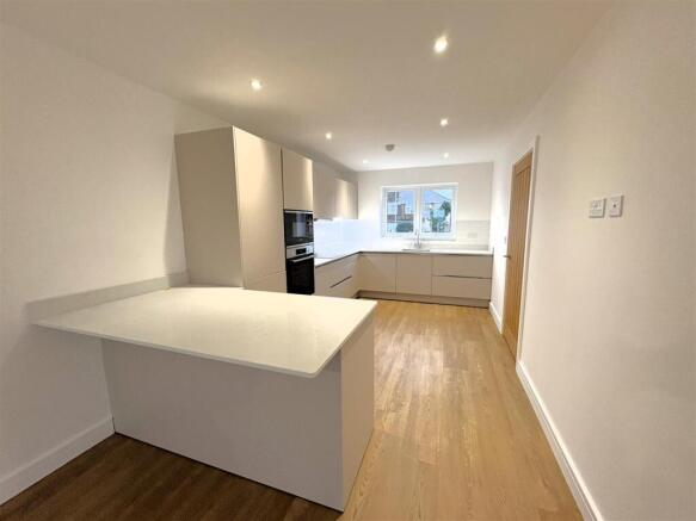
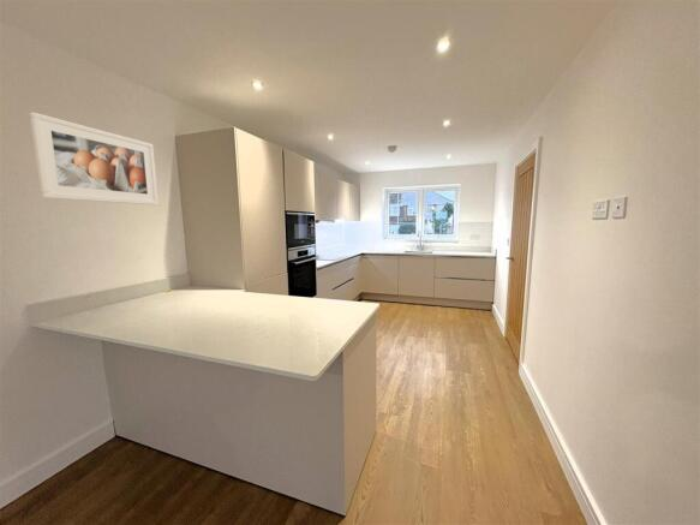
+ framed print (104, 166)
